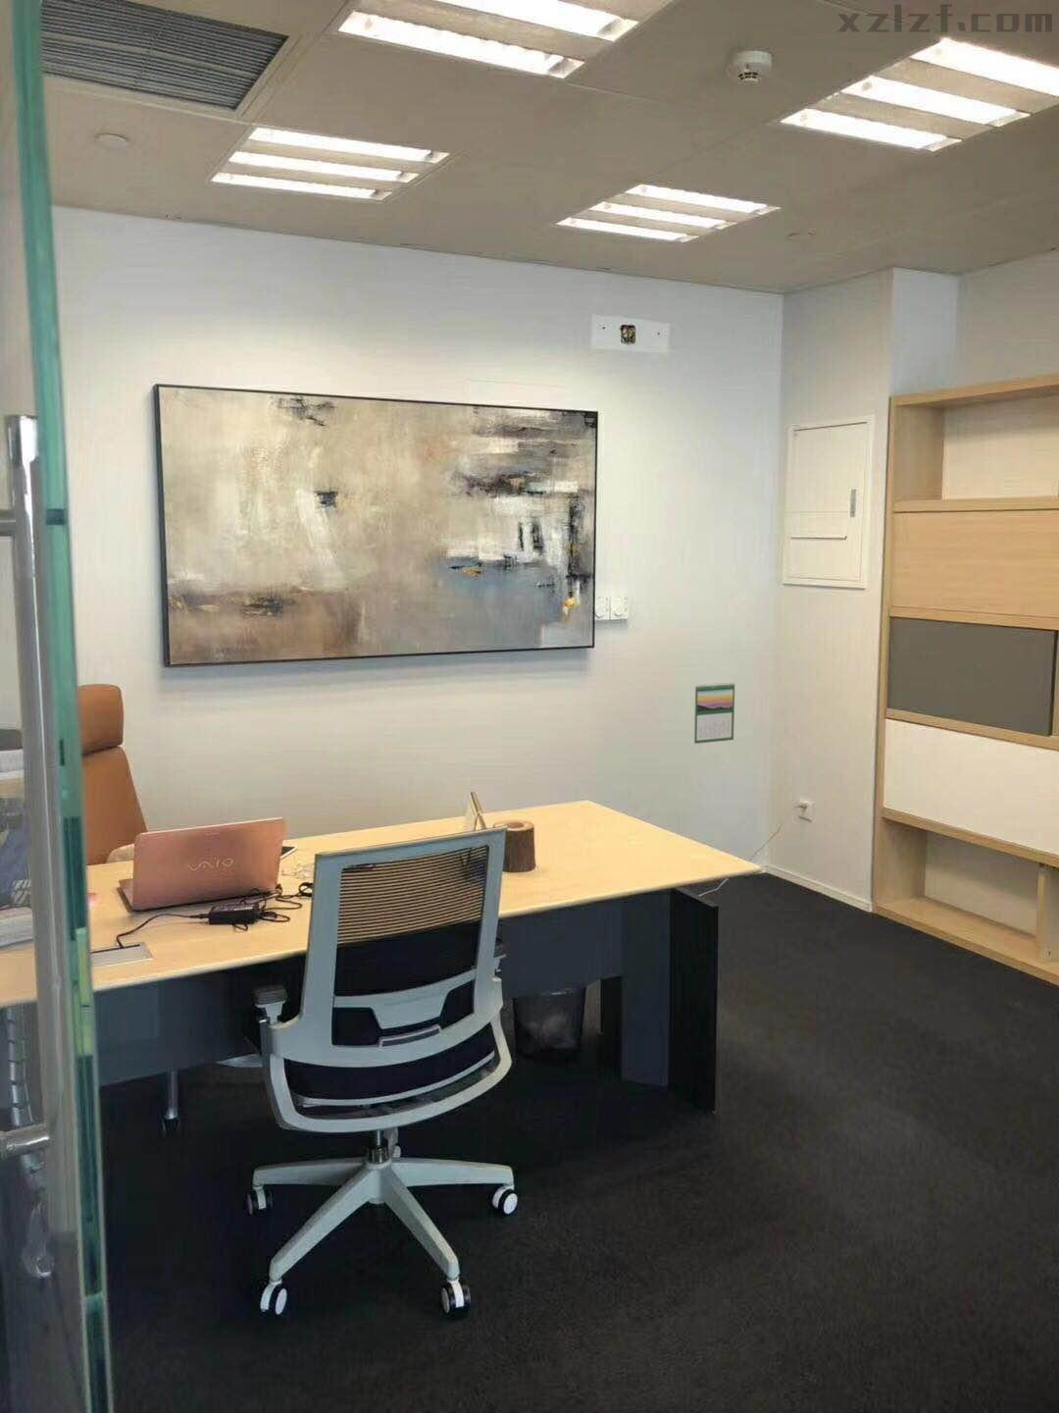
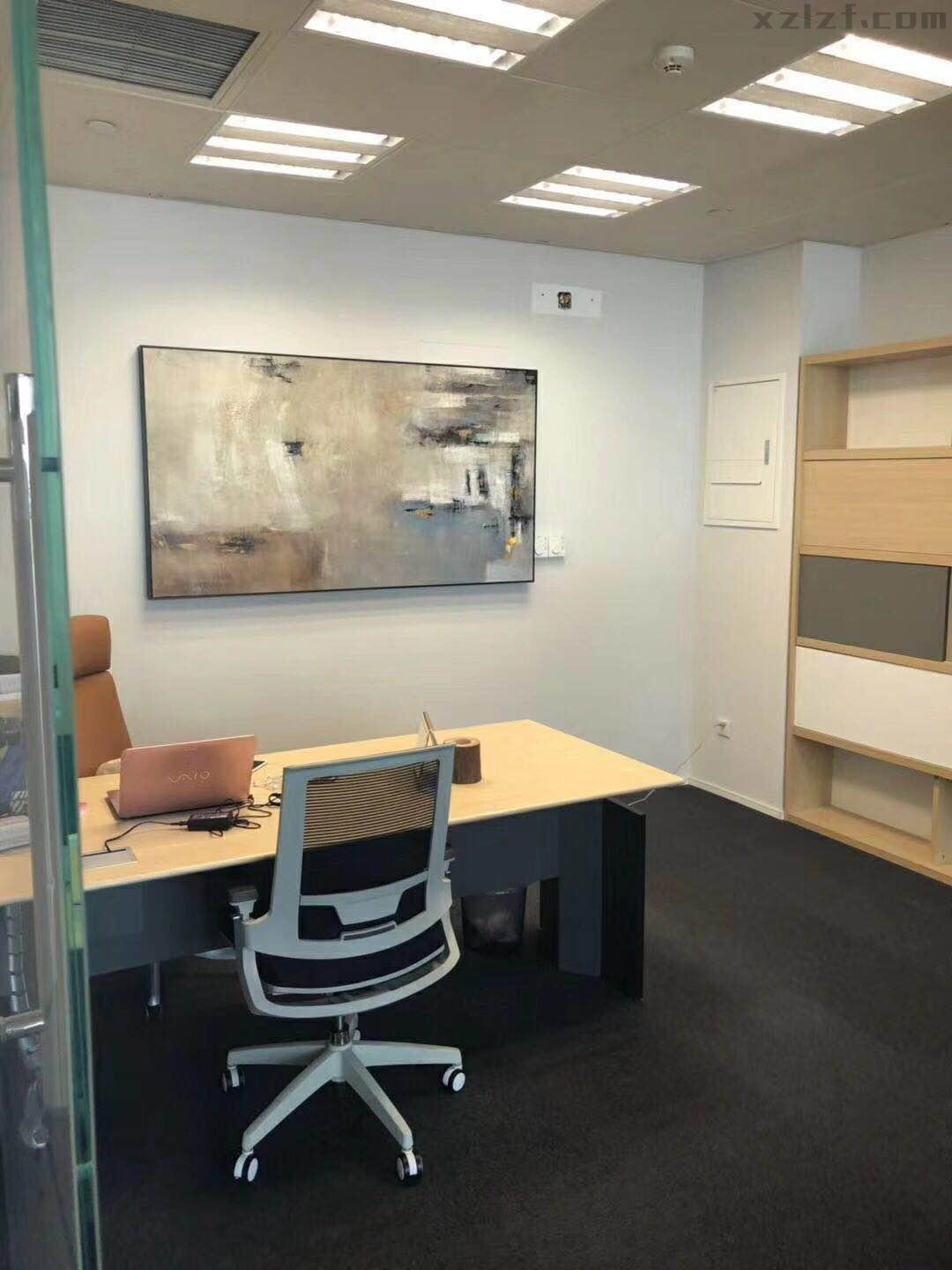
- calendar (714, 711)
